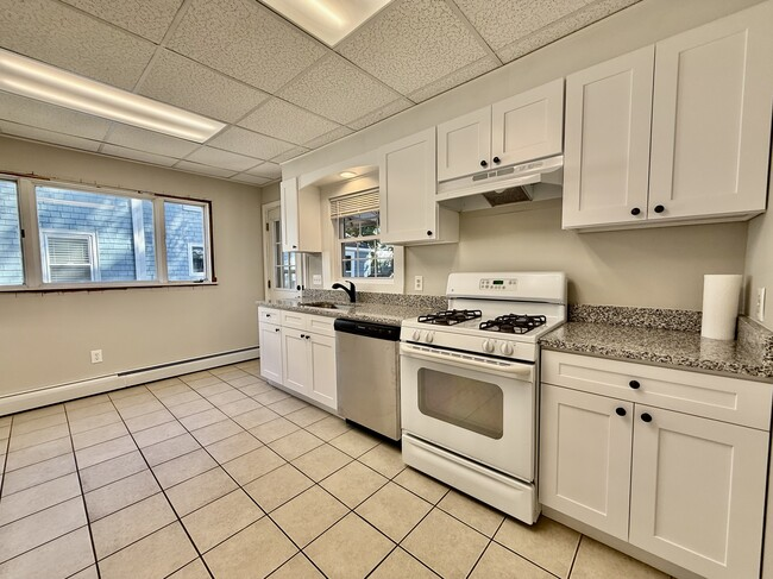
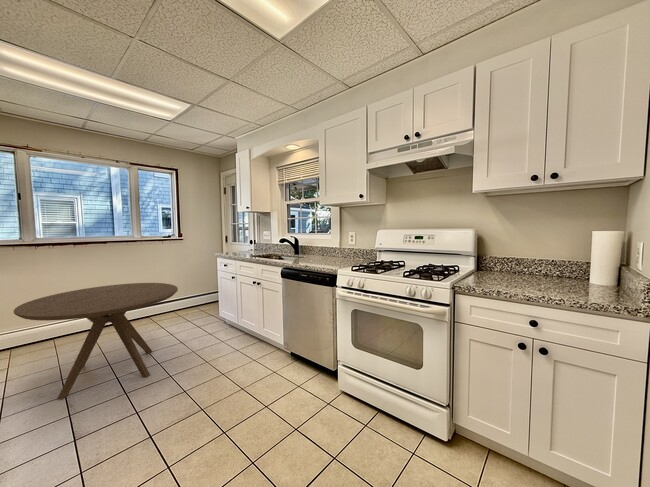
+ dining table (116, 331)
